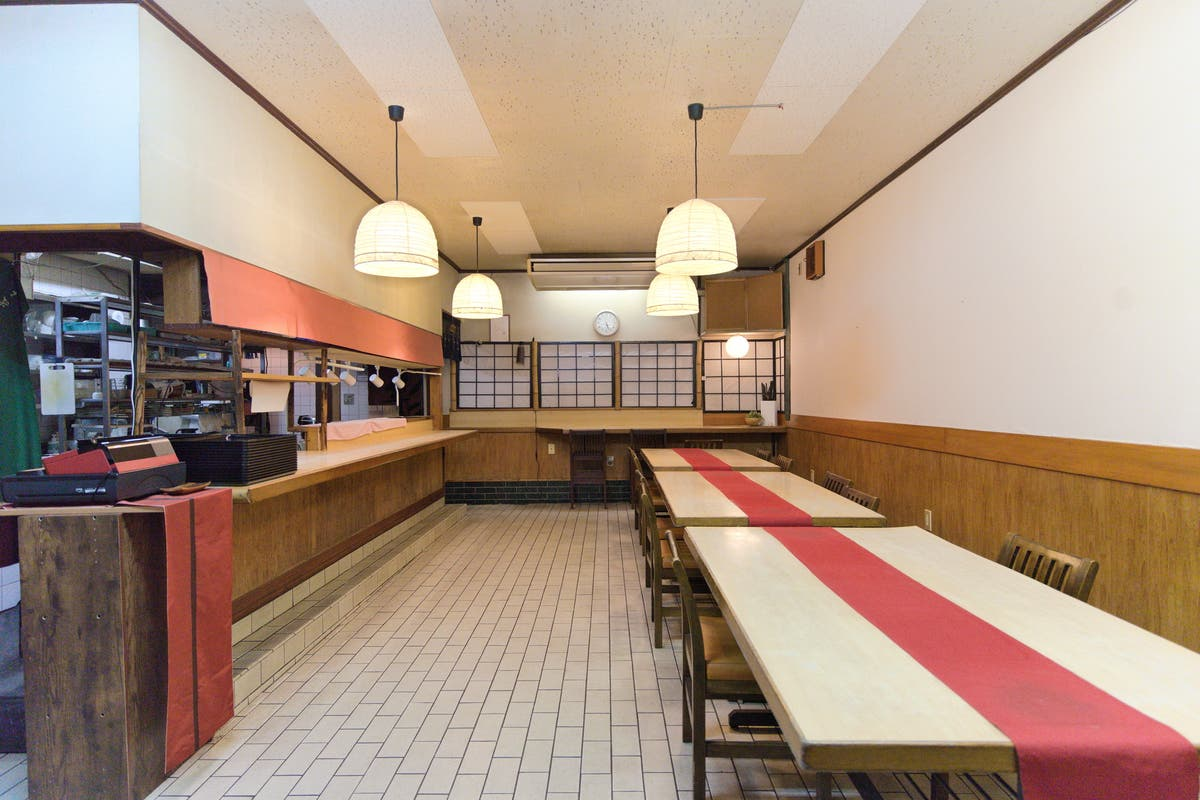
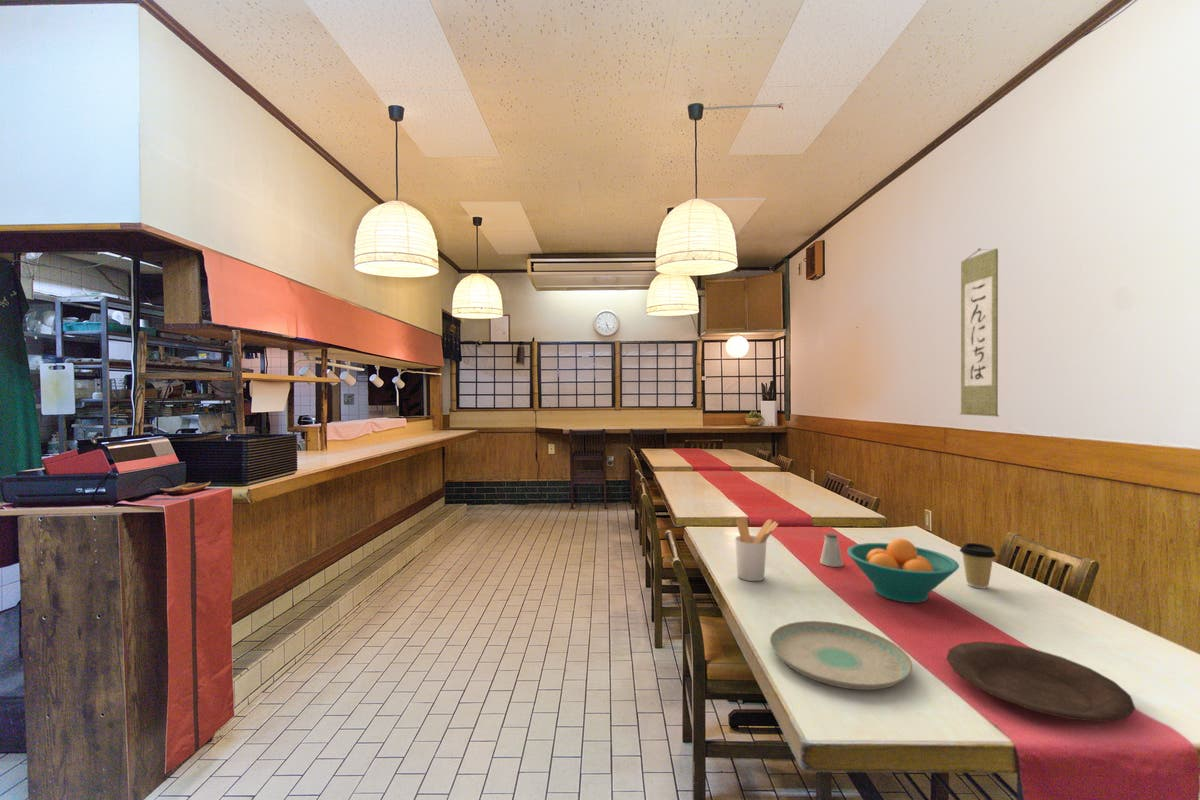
+ plate (1032, 682)
+ fruit bowl (900, 566)
+ wall scroll (978, 332)
+ utensil holder (757, 547)
+ saltshaker (831, 549)
+ coffee cup (977, 566)
+ plate (837, 654)
